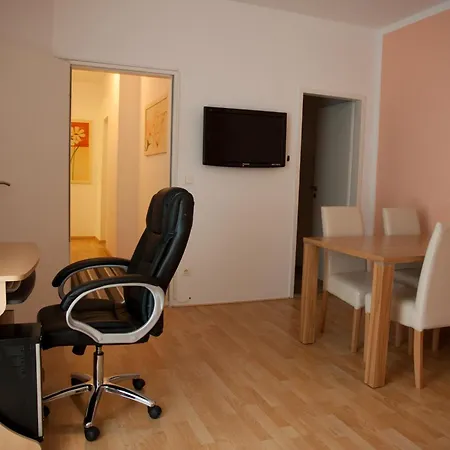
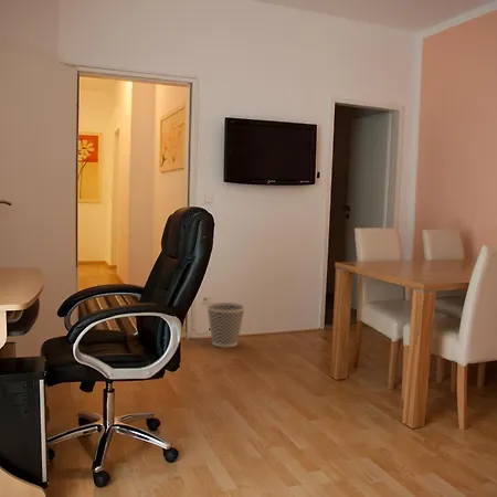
+ wastebasket (225, 325)
